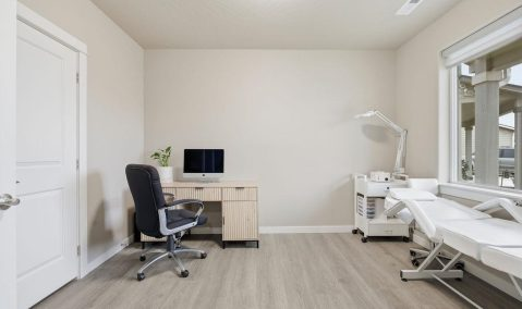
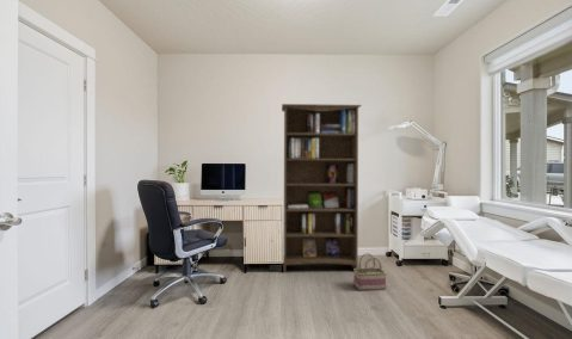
+ bookcase (319, 187)
+ basket (369, 271)
